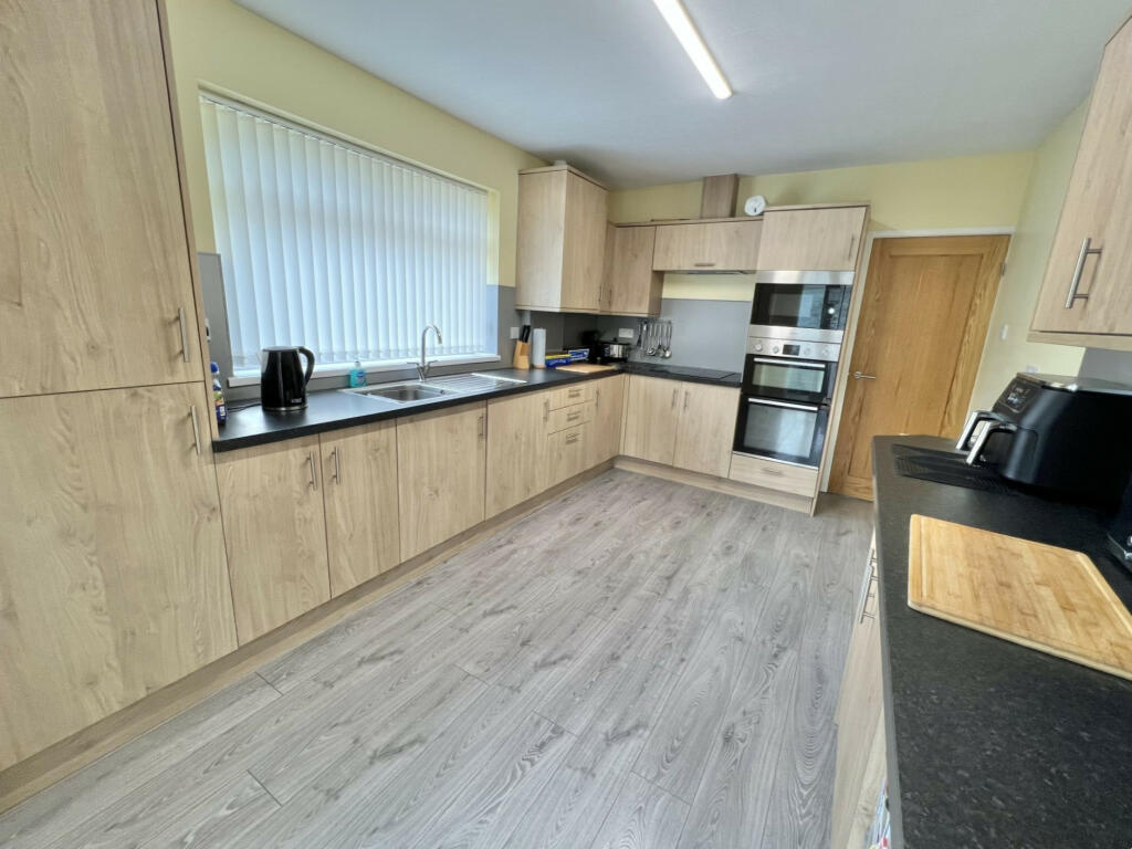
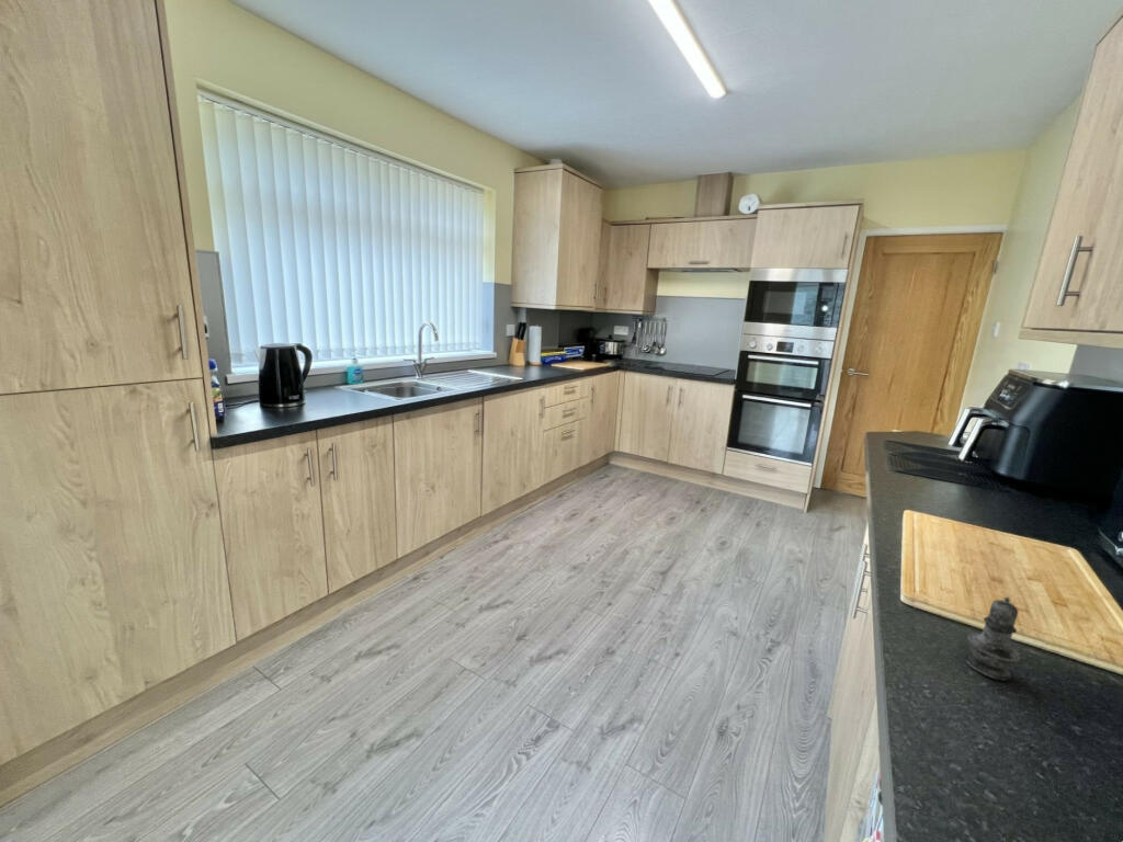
+ salt shaker (997, 633)
